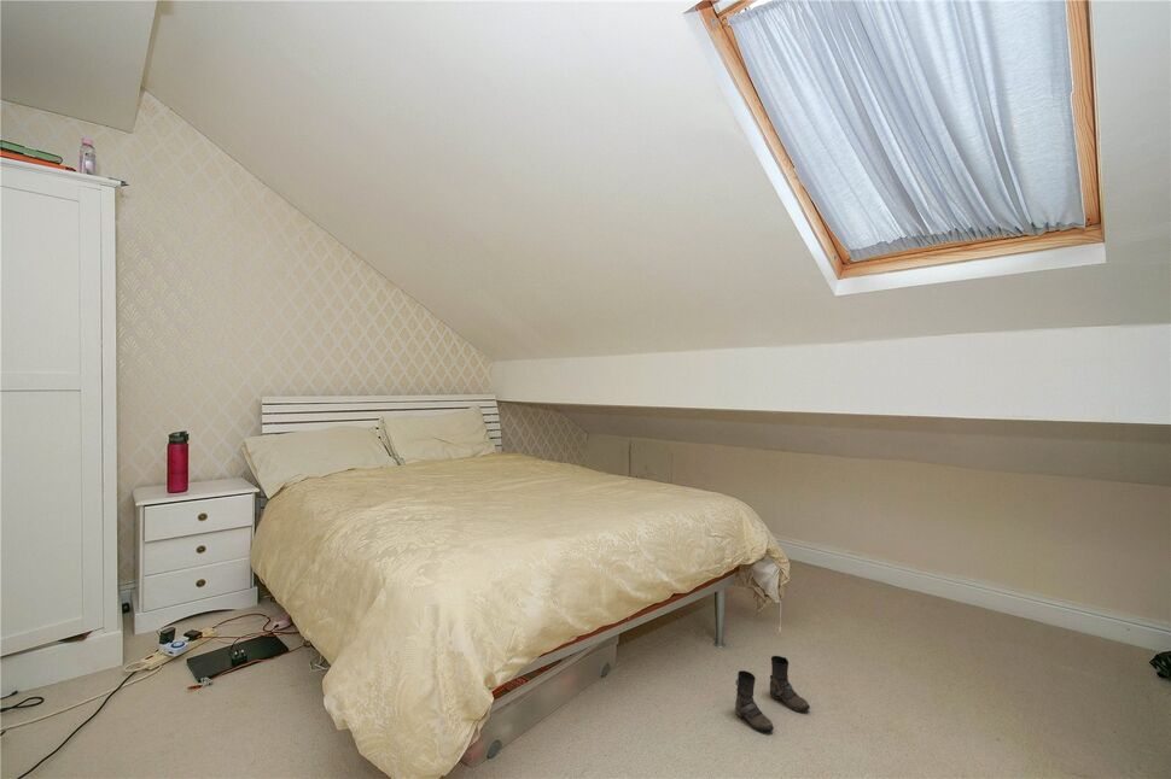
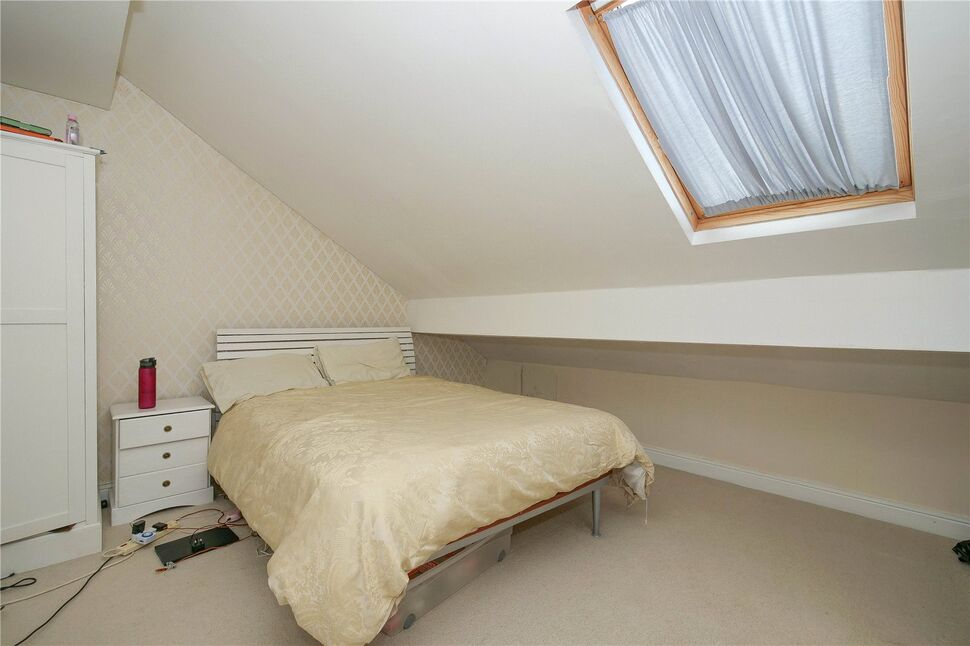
- boots (771, 692)
